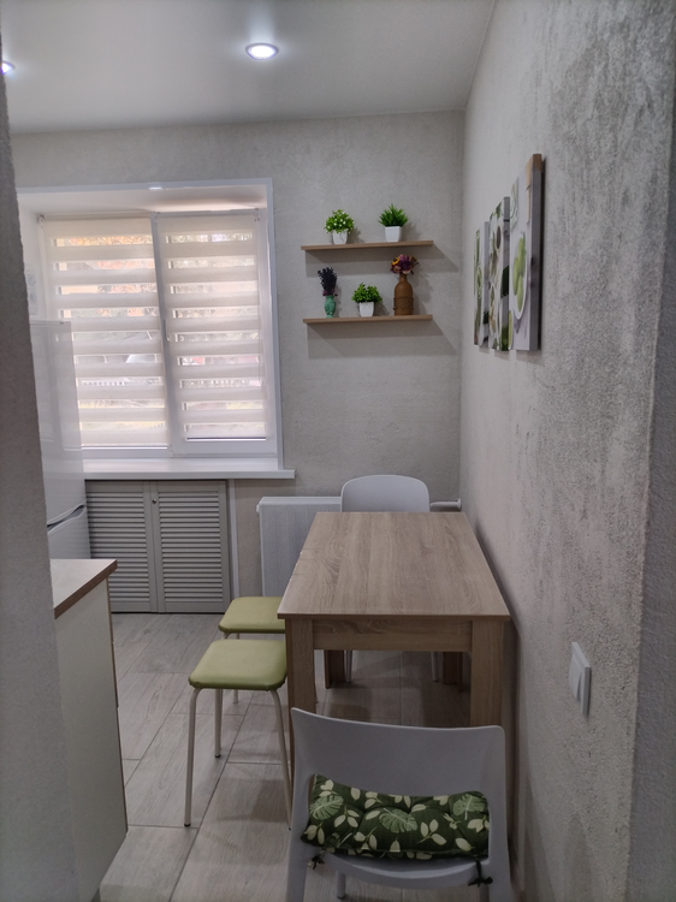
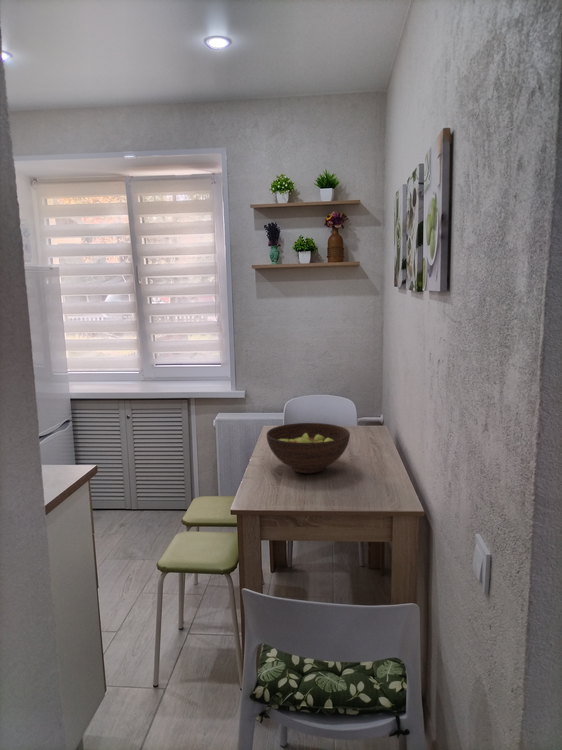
+ fruit bowl (308, 450)
